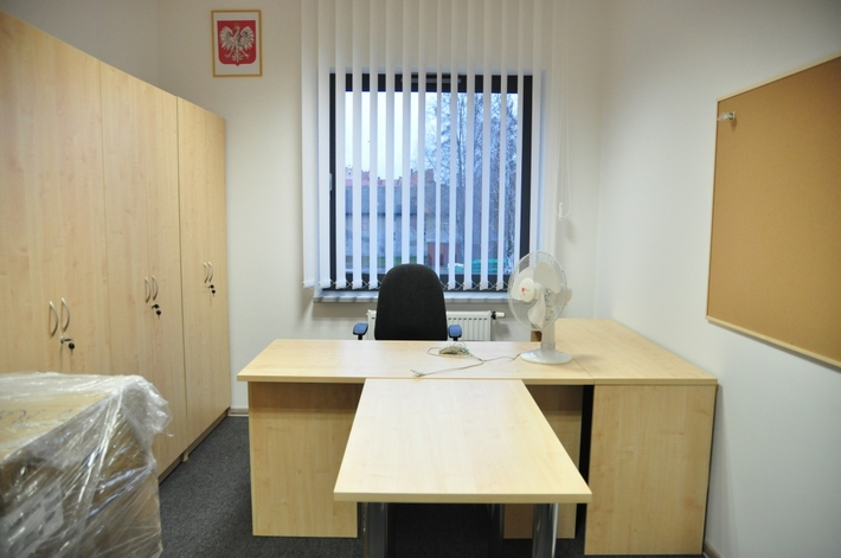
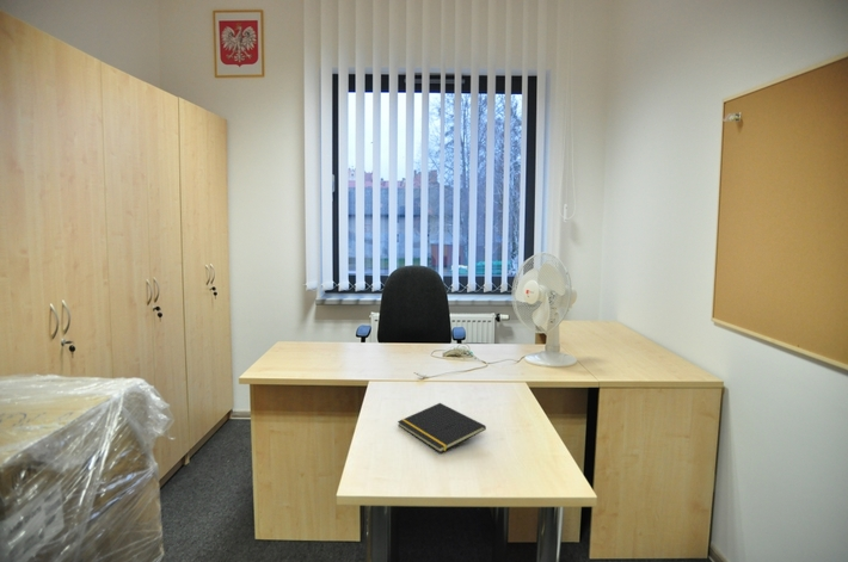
+ notepad (440, 425)
